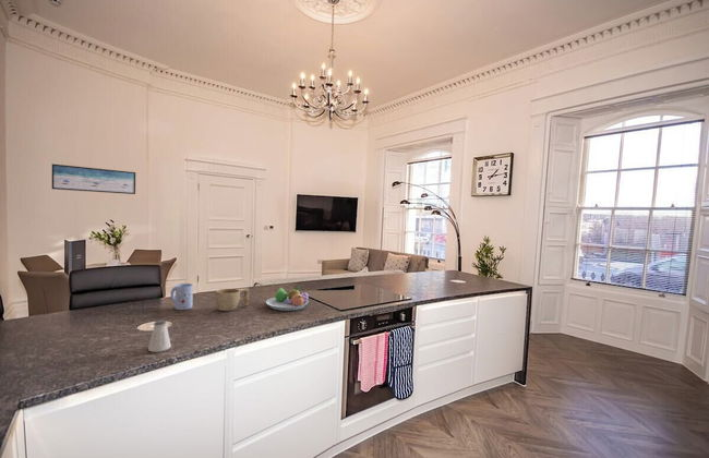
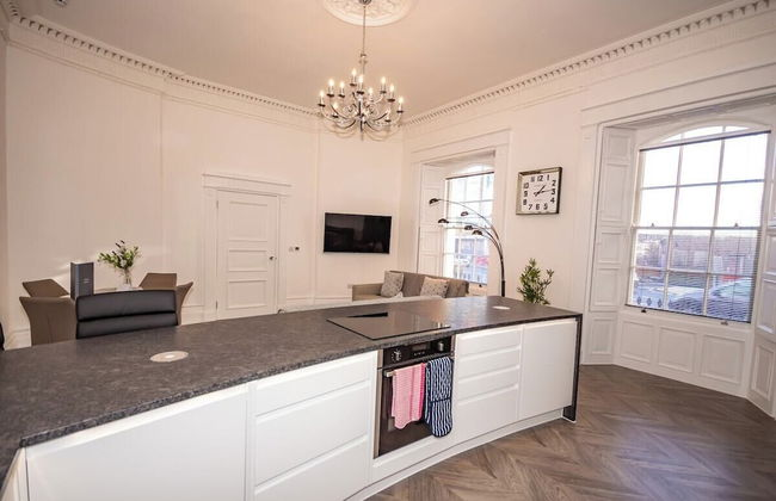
- fruit bowl (287, 297)
- saltshaker (159, 334)
- mug (181, 296)
- cup (232, 299)
- wall art (96, 180)
